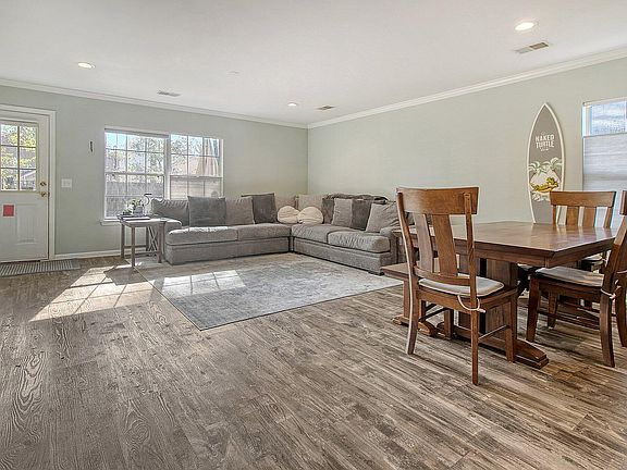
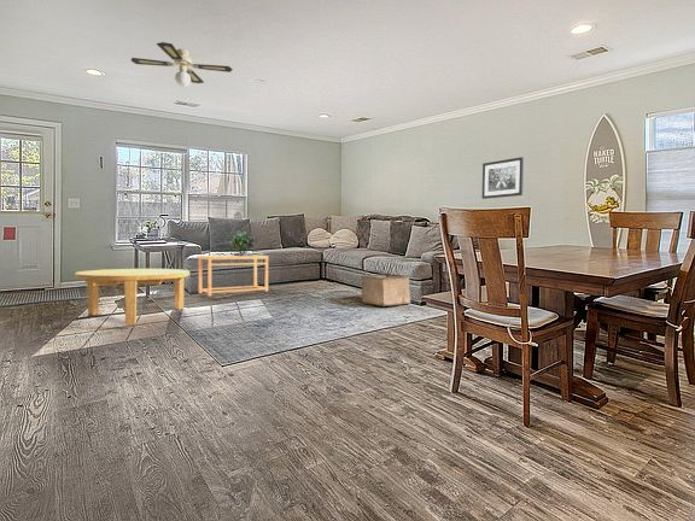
+ wall art (502, 178)
+ coffee table (135, 293)
+ side table (234, 264)
+ ceiling fan (182, 69)
+ storage bin (385, 288)
+ potted plant (241, 241)
